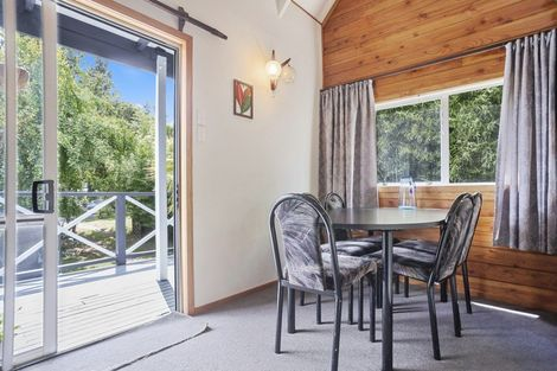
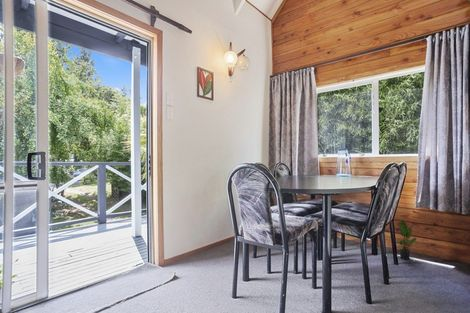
+ potted plant (404, 240)
